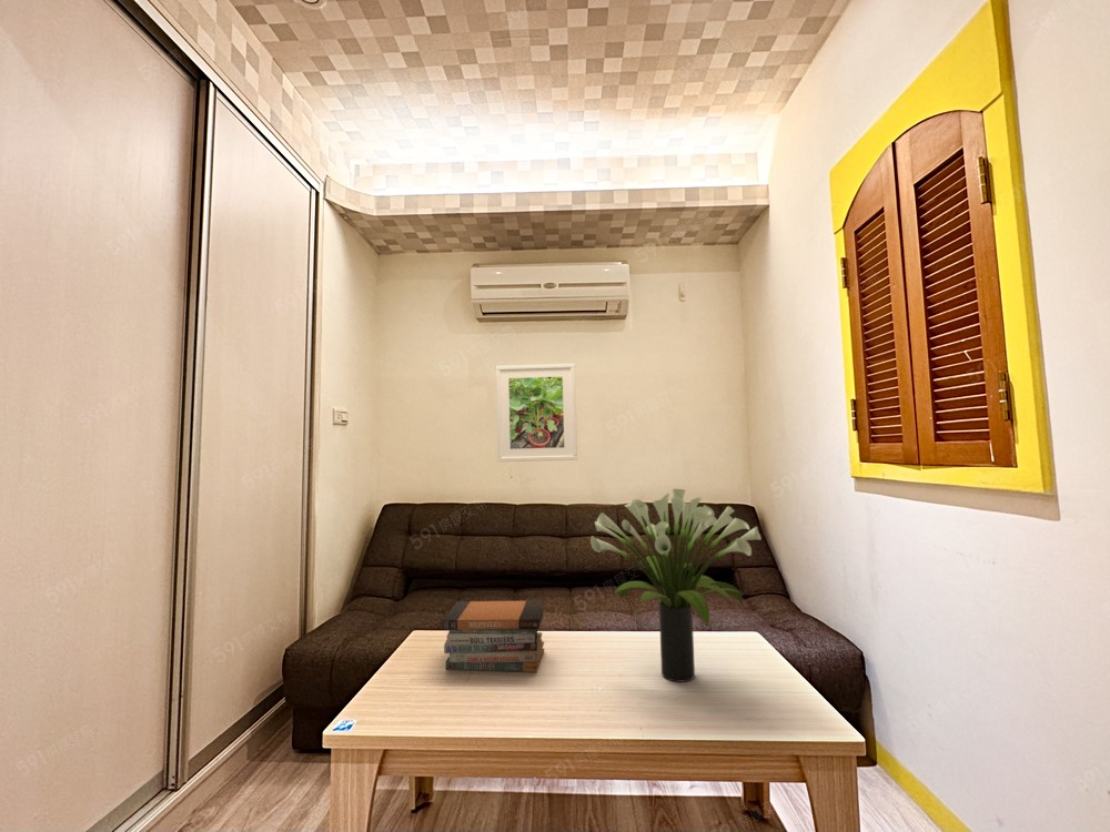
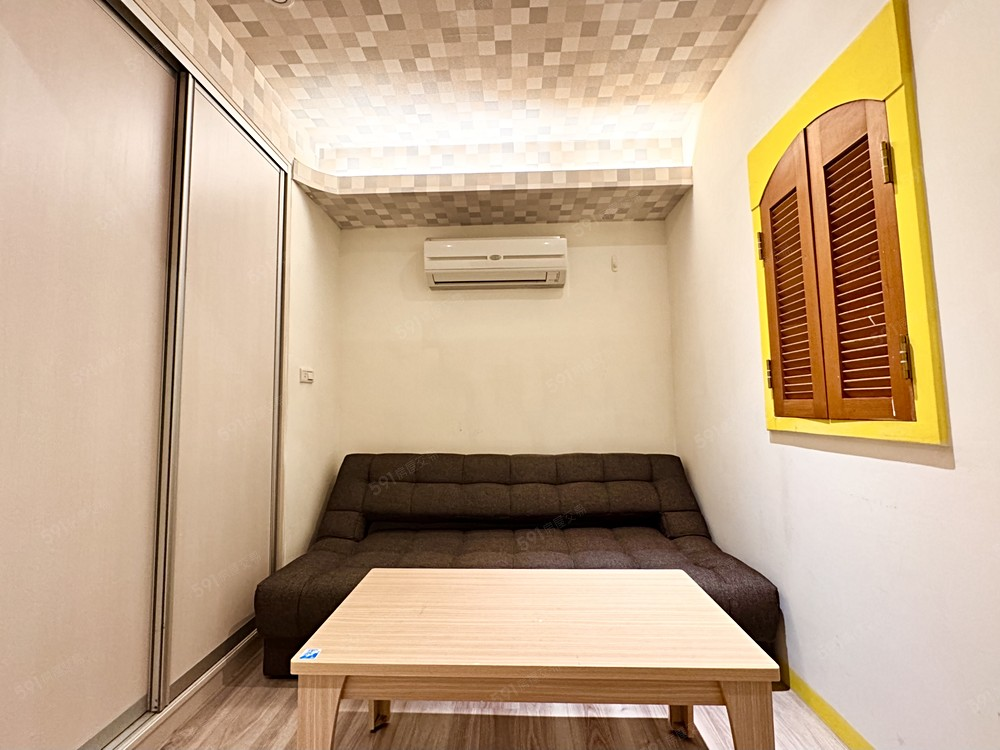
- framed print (536, 413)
- potted plant (672, 579)
- book stack (495, 633)
